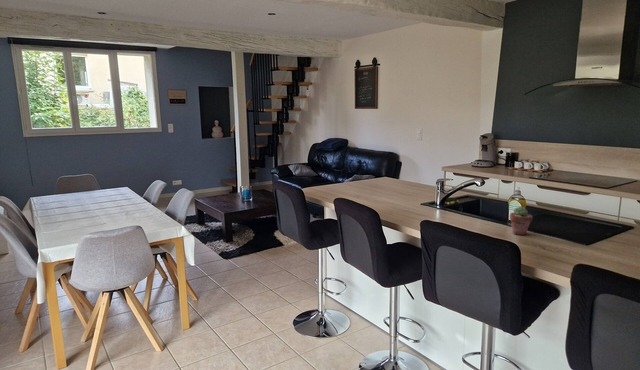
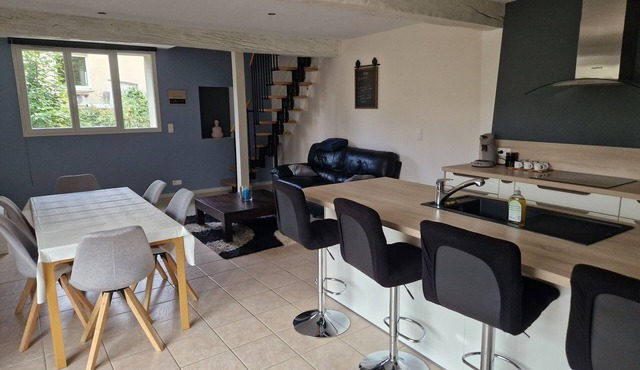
- potted succulent (520, 220)
